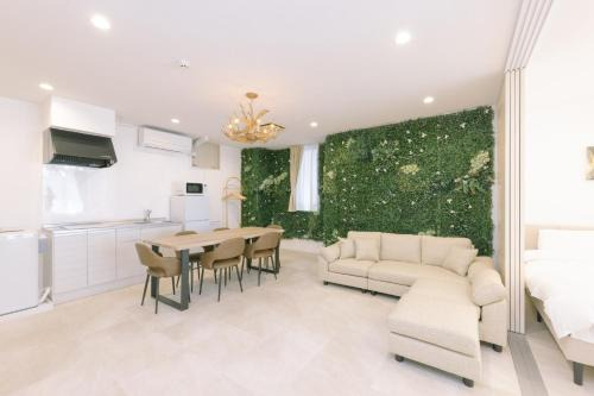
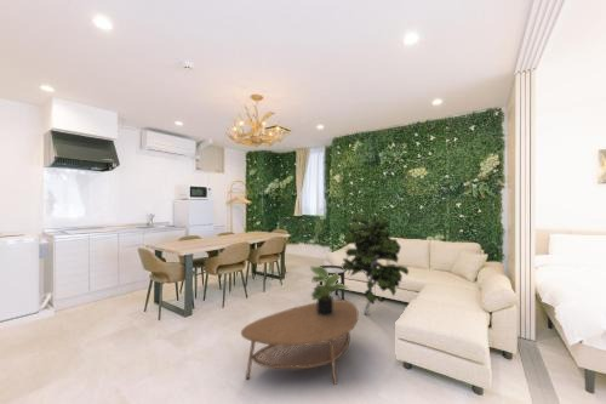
+ potted plant (325, 290)
+ coffee table (311, 342)
+ indoor plant (372, 263)
+ side table (336, 283)
